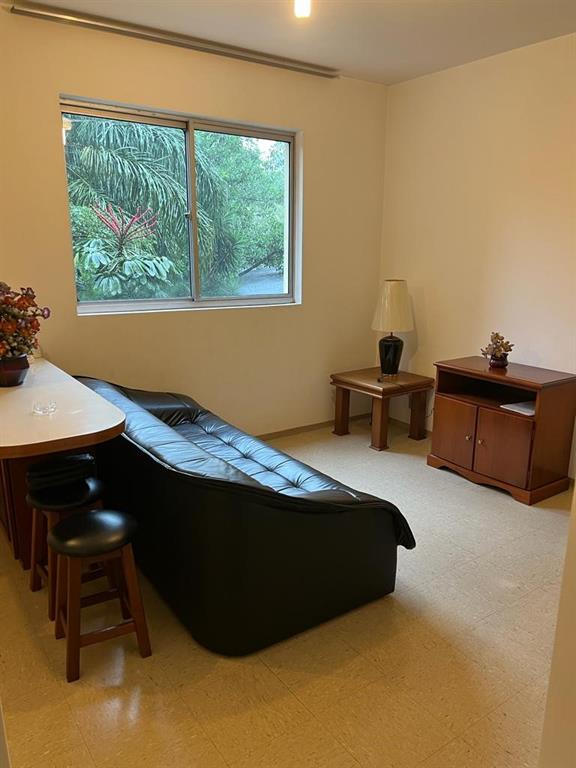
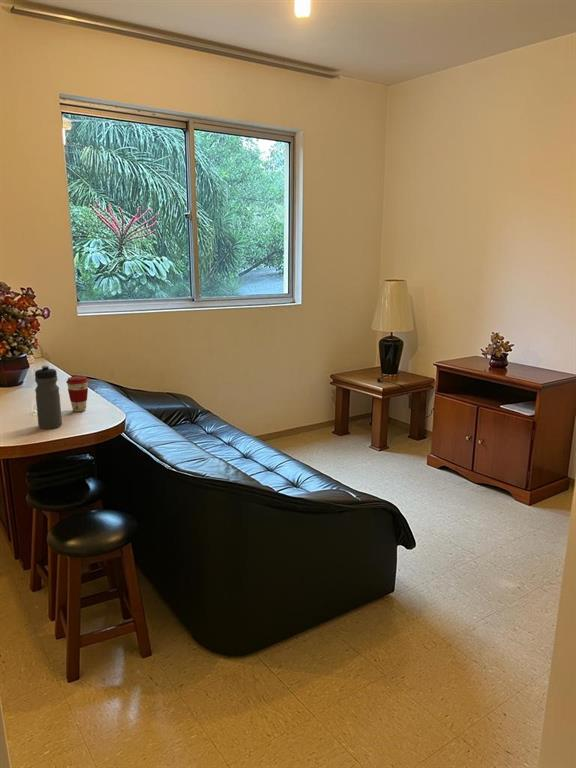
+ coffee cup (78, 393)
+ water bottle (47, 396)
